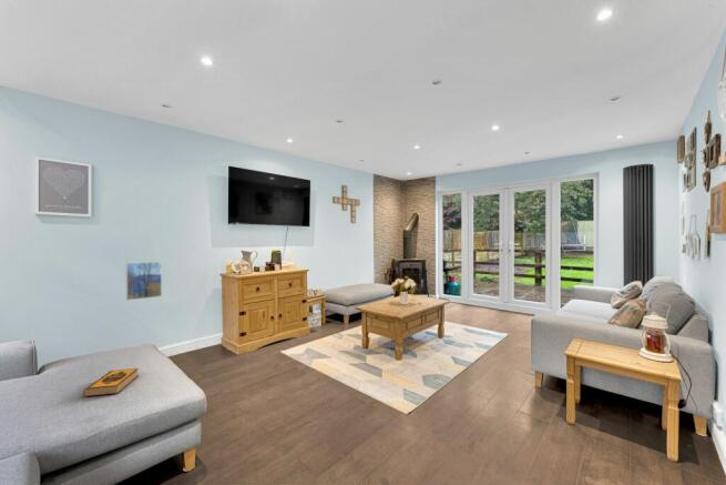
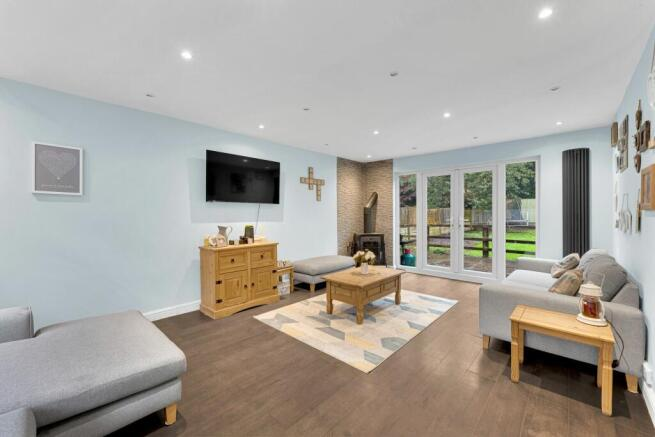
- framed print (144, 280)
- hardback book (112, 381)
